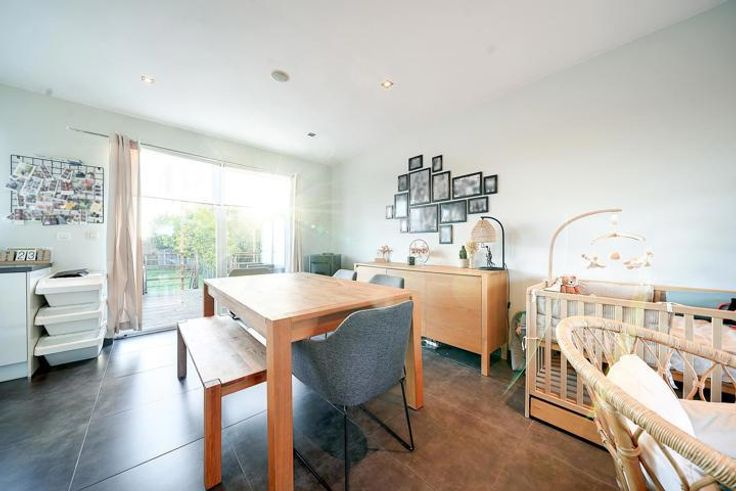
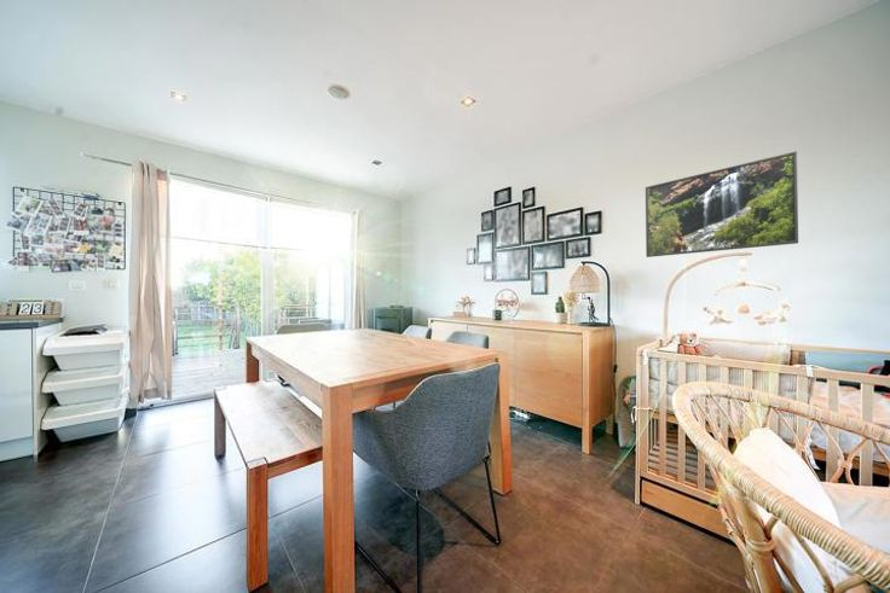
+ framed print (711, 211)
